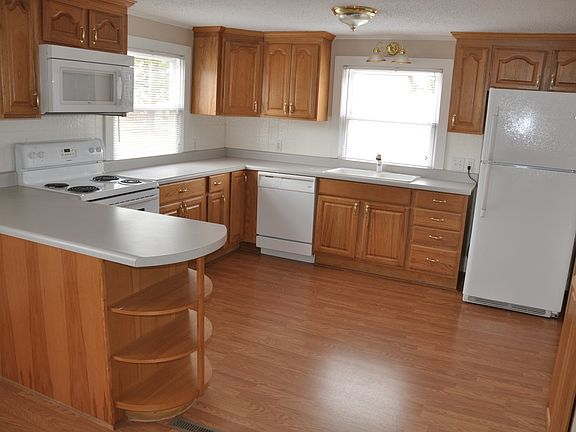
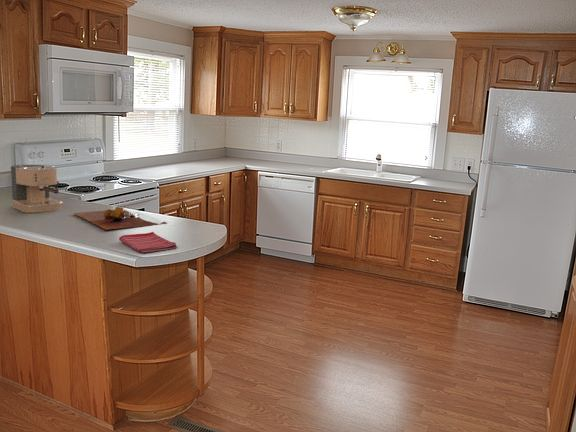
+ cutting board (119, 212)
+ coffee maker (38, 186)
+ dish towel (147, 241)
